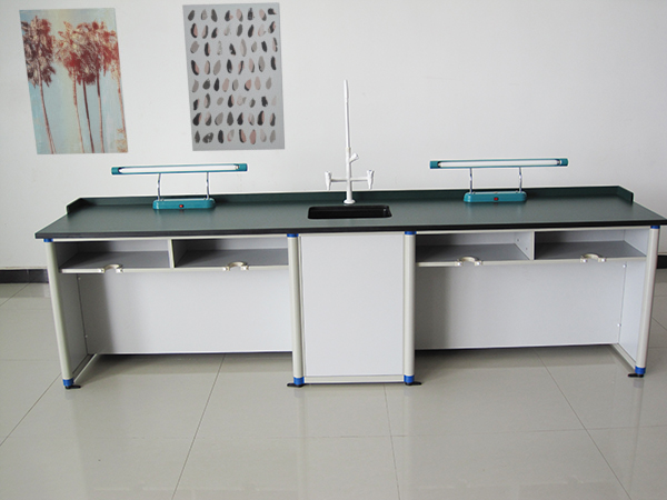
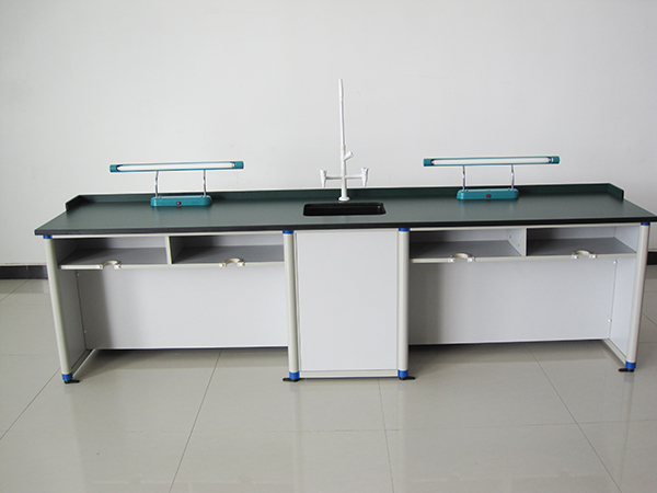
- wall art (235, 78)
- wall art (74, 82)
